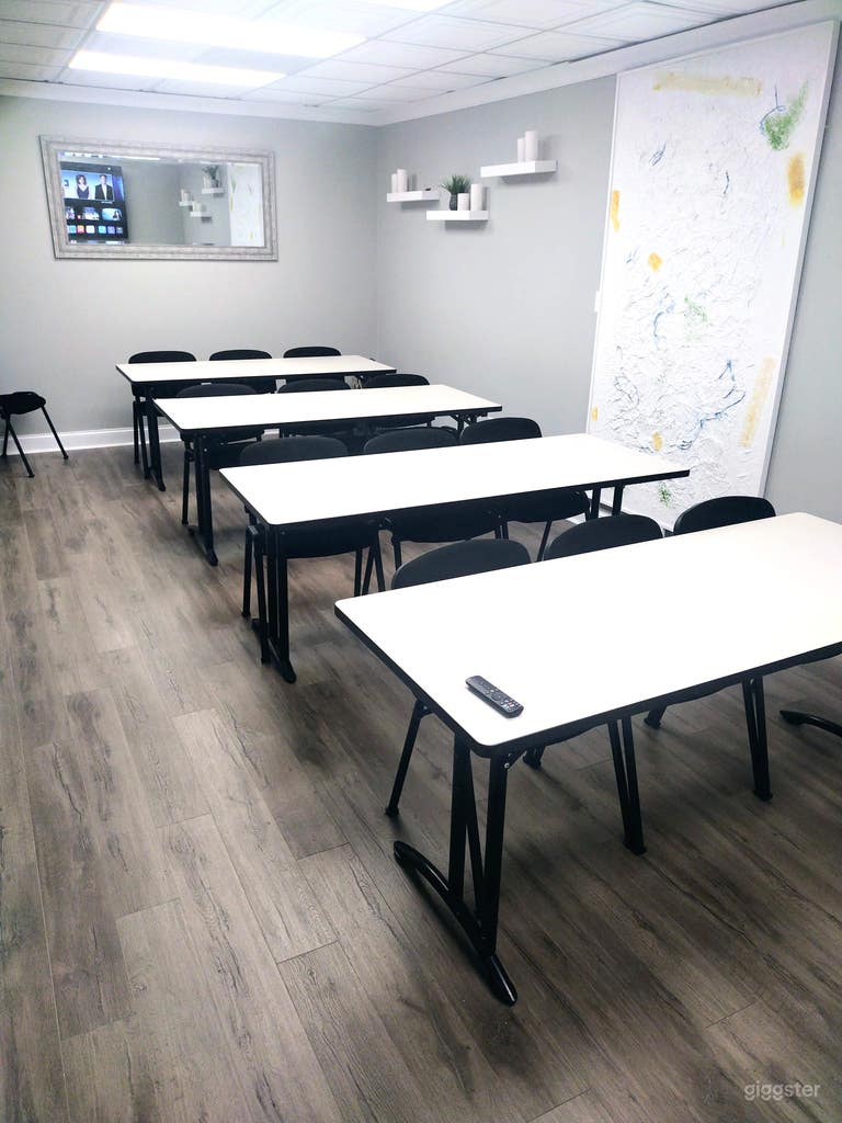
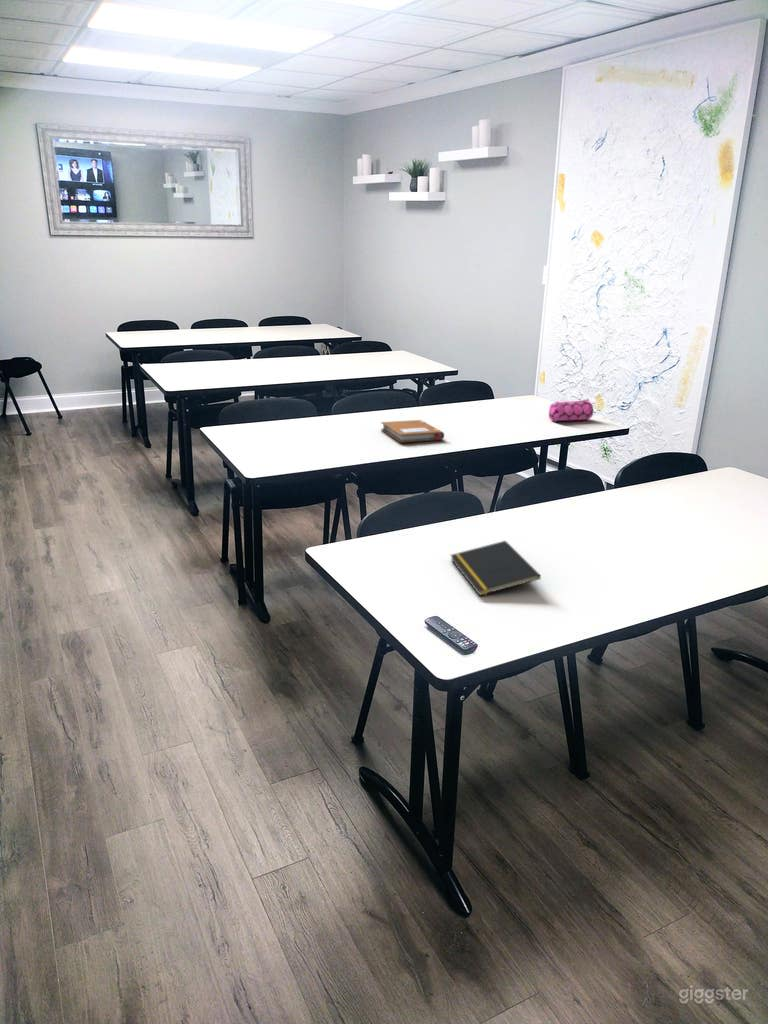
+ notepad (493, 566)
+ pencil case (570, 409)
+ notebook (412, 431)
